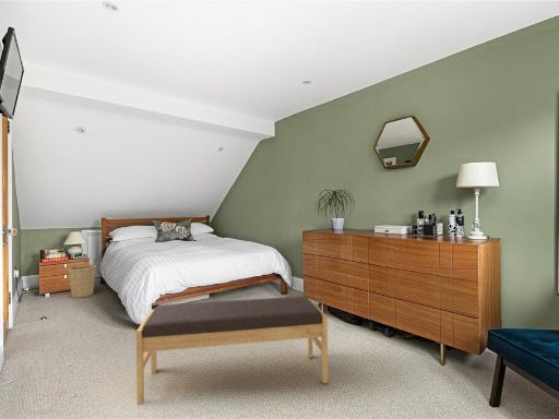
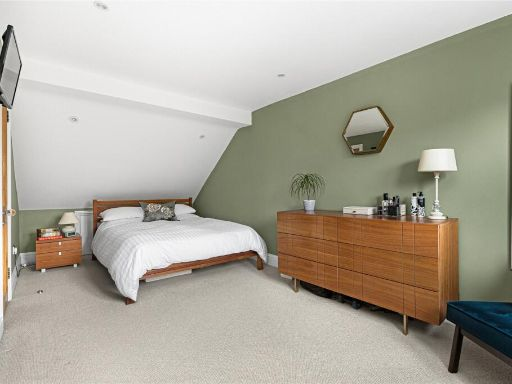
- basket (82, 278)
- bench (236, 342)
